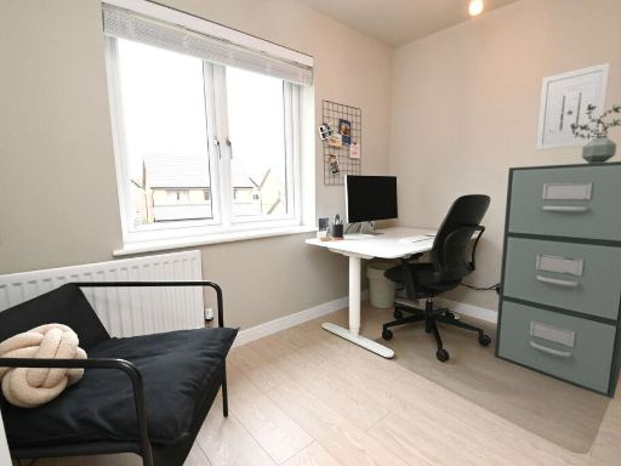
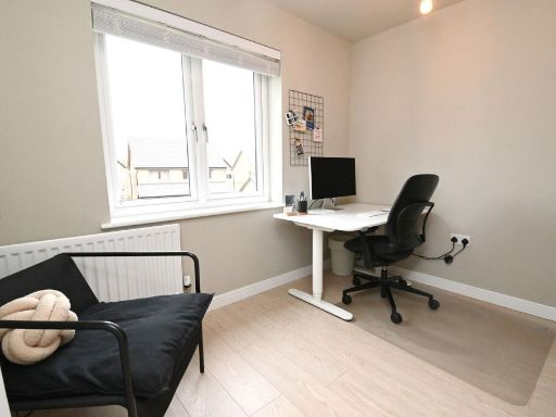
- filing cabinet (566, 267)
- potted plant (594, 132)
- wall art (570, 109)
